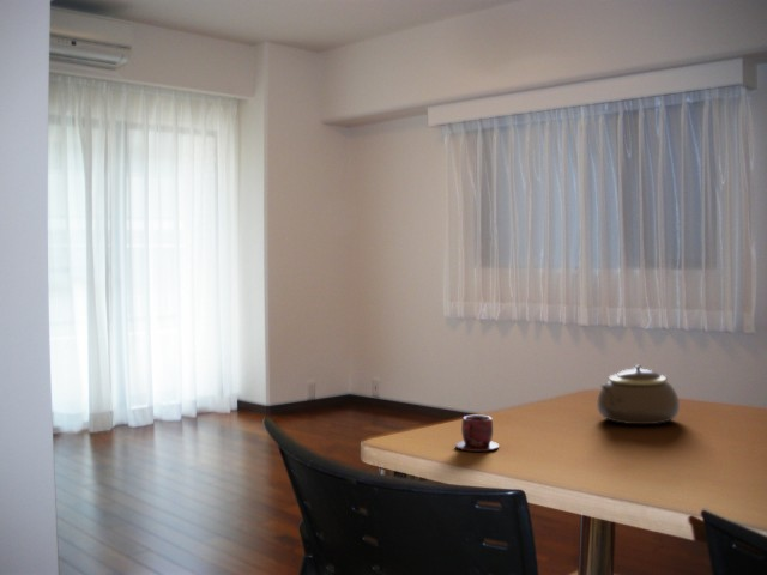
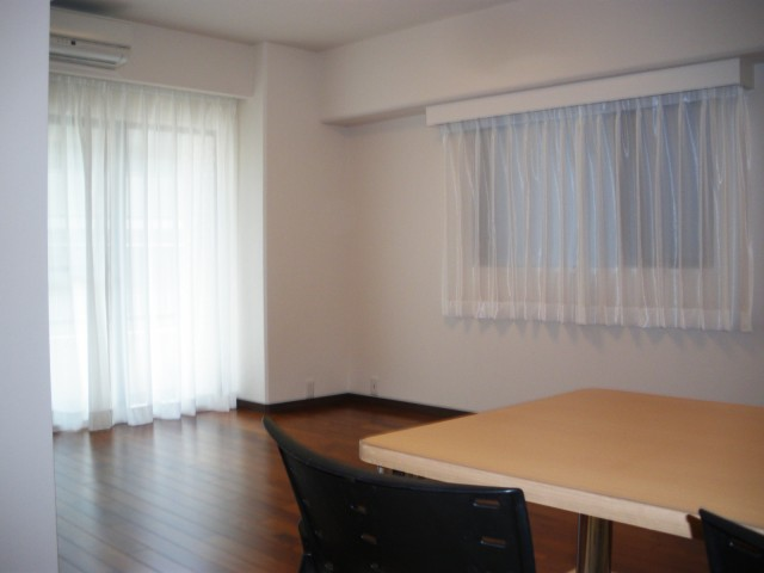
- teacup (476, 432)
- teapot (638, 393)
